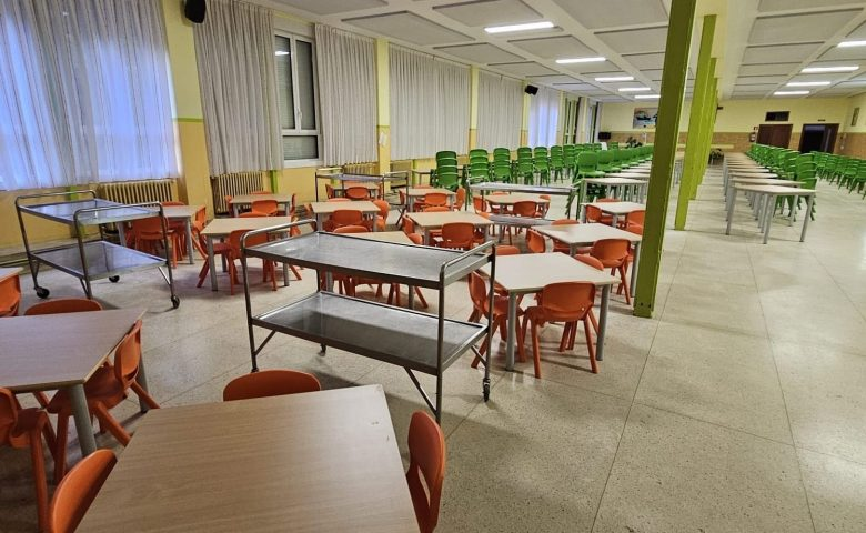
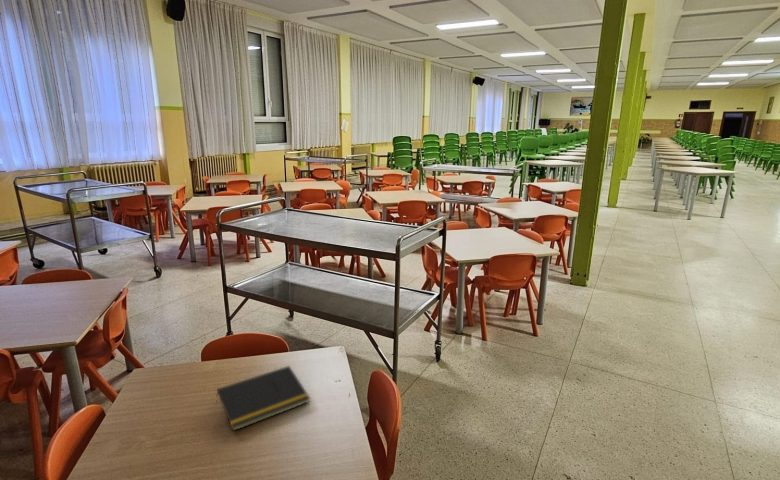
+ notepad (263, 395)
